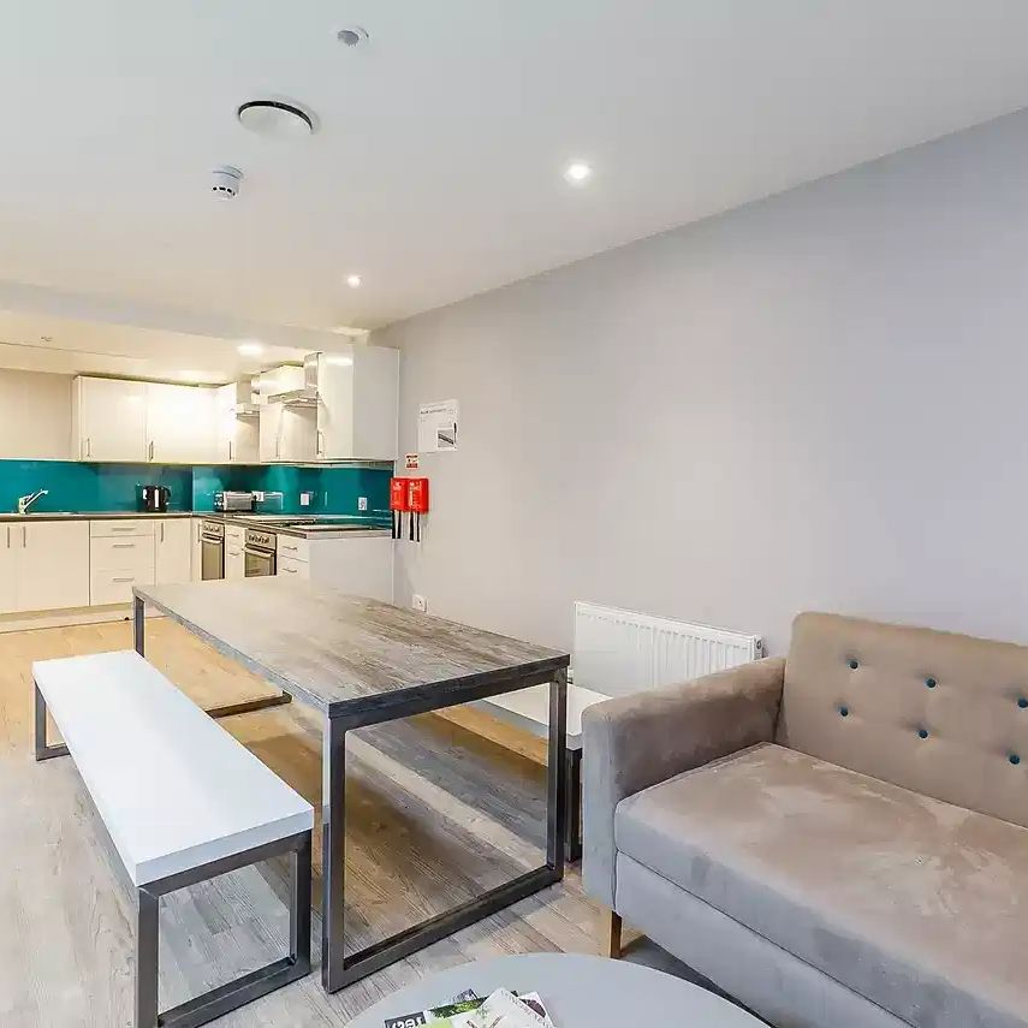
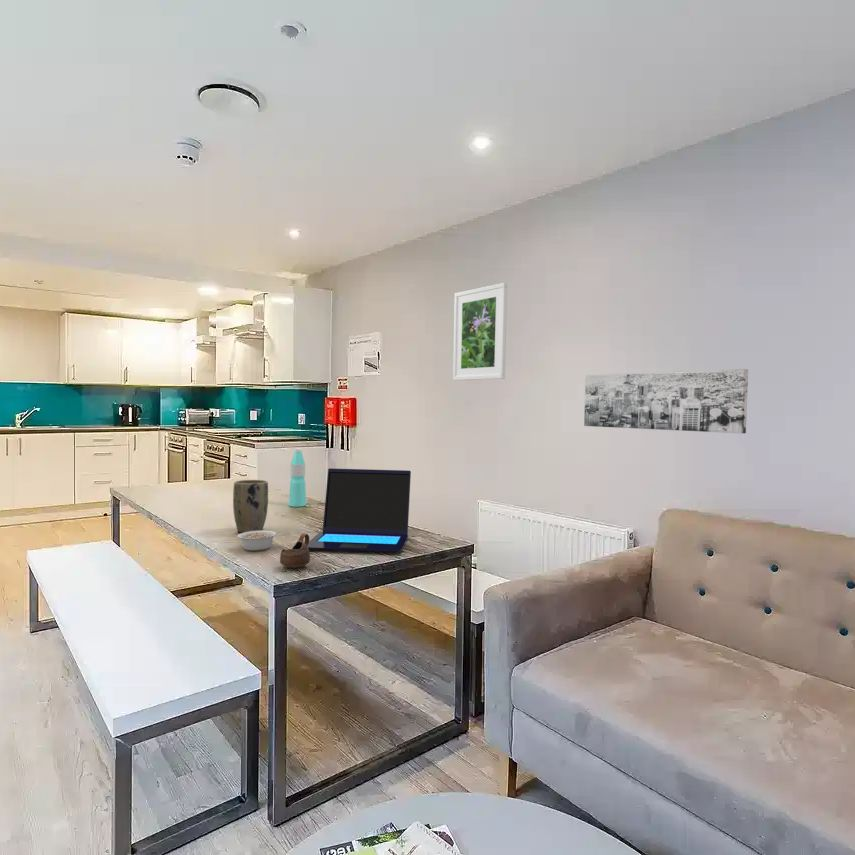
+ water bottle (297, 477)
+ plant pot (250, 506)
+ laptop (361, 507)
+ cup (298, 551)
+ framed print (478, 334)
+ wall art (657, 400)
+ legume (258, 539)
